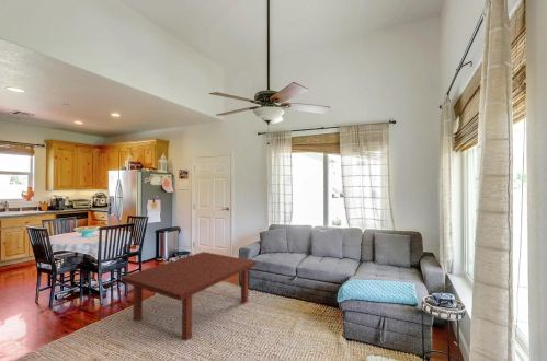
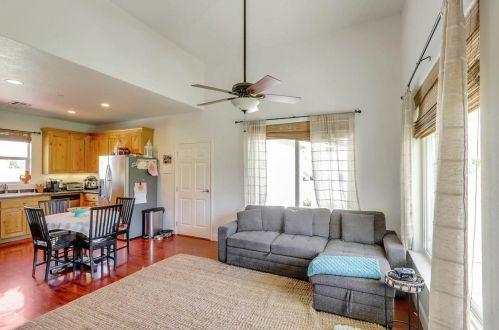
- coffee table (194, 289)
